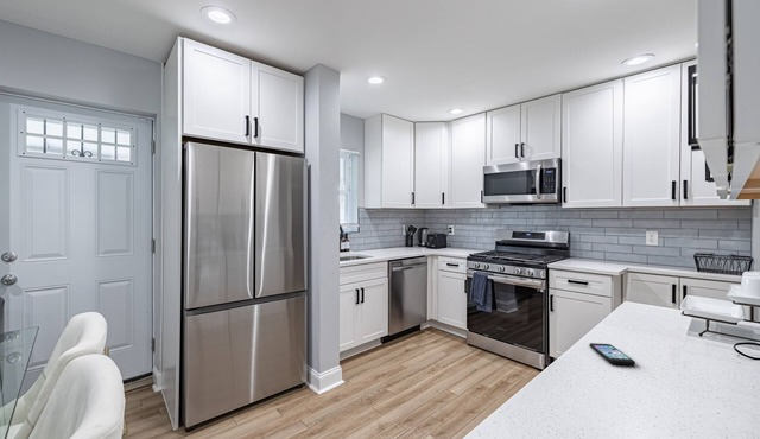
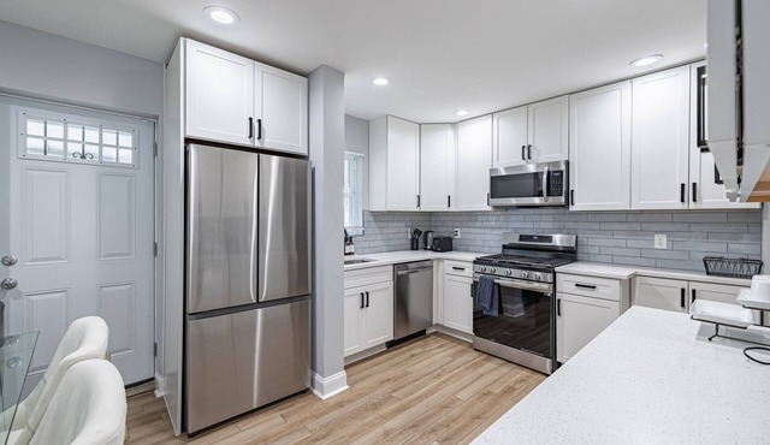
- smartphone (610, 352)
